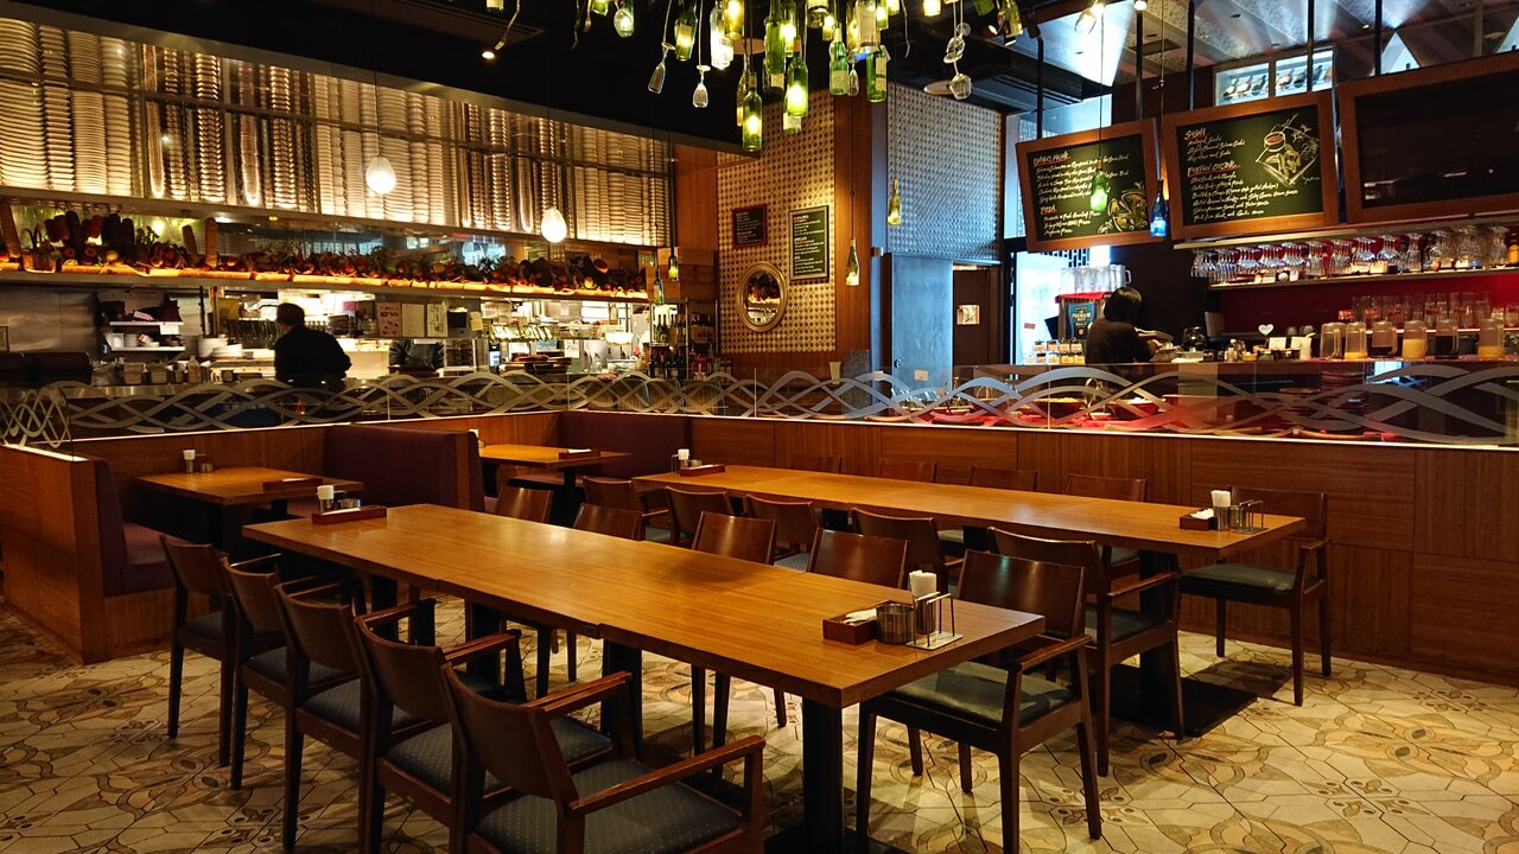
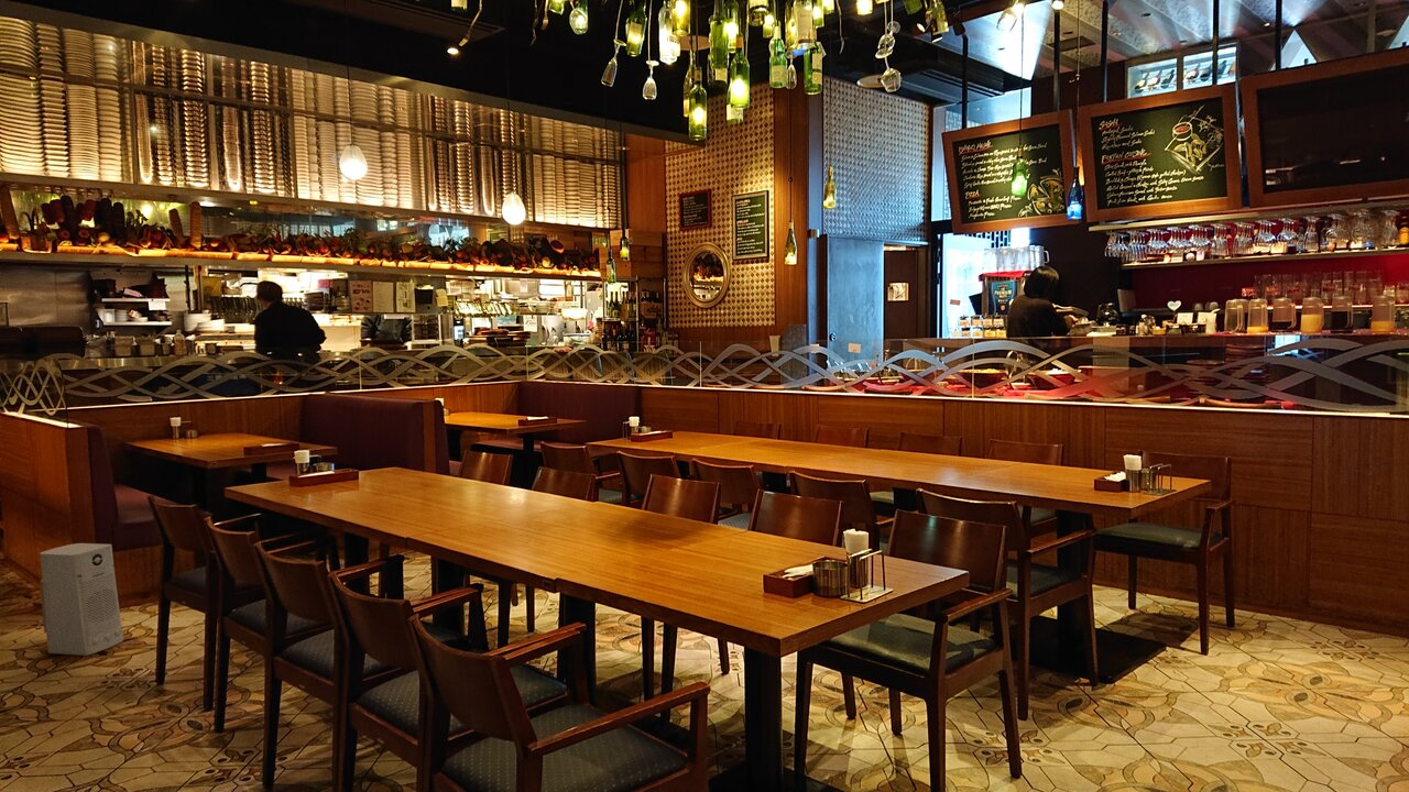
+ air purifier (80, 597)
